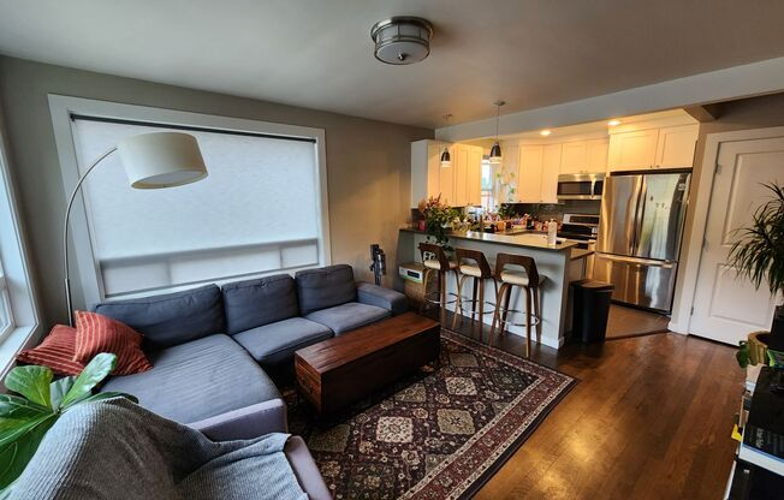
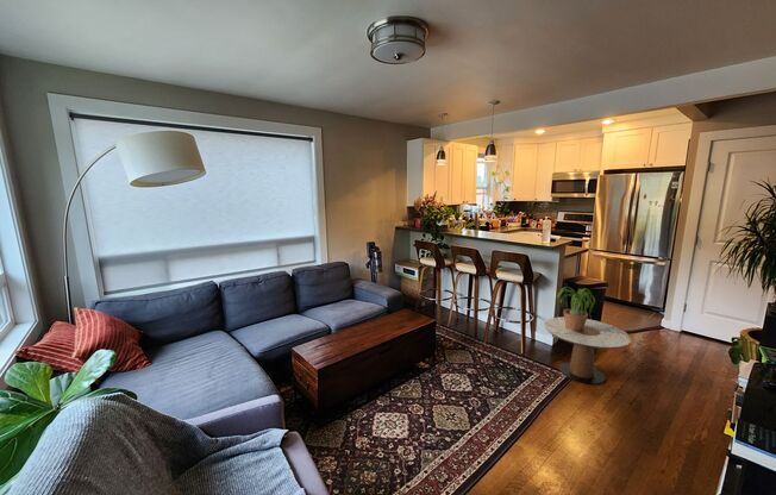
+ potted plant (574, 307)
+ side table (583, 351)
